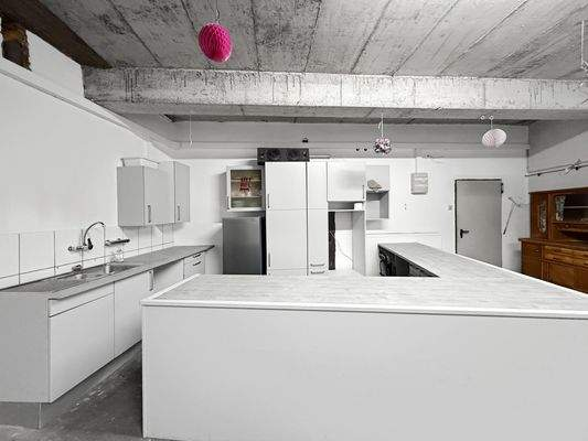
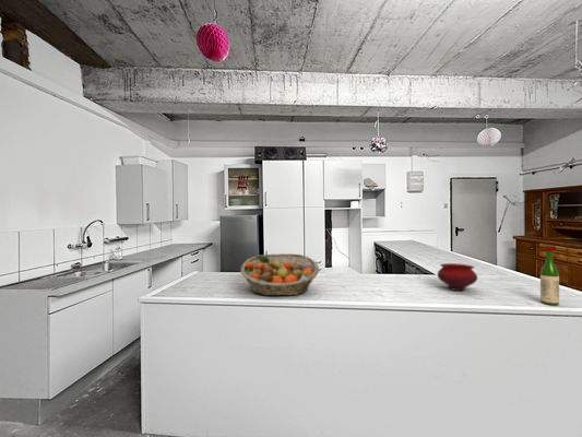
+ fruit basket (280, 273)
+ bowl (456, 277)
+ wine bottle (549, 275)
